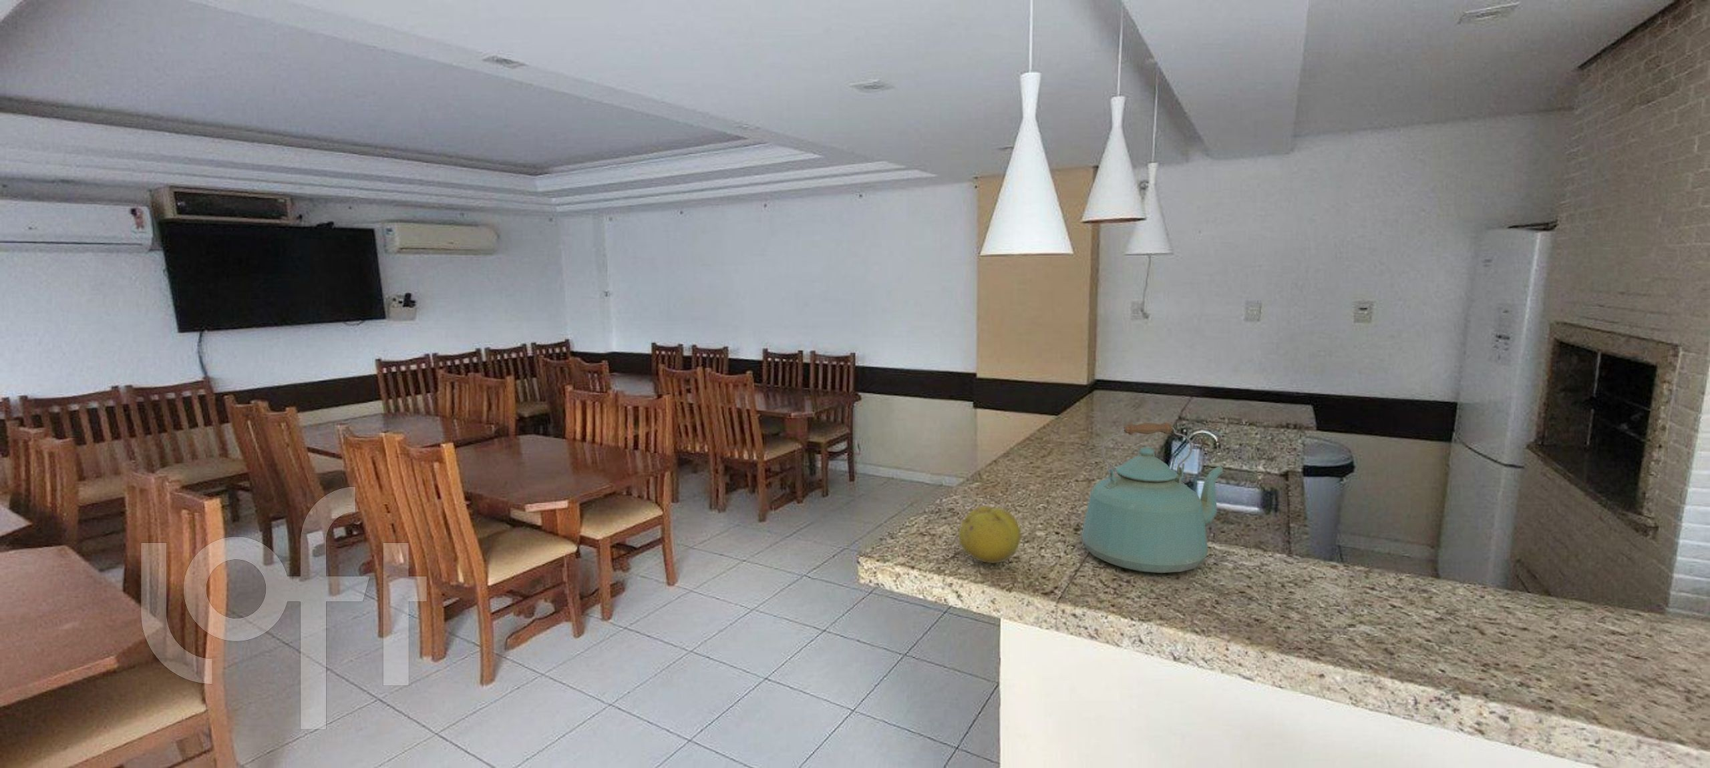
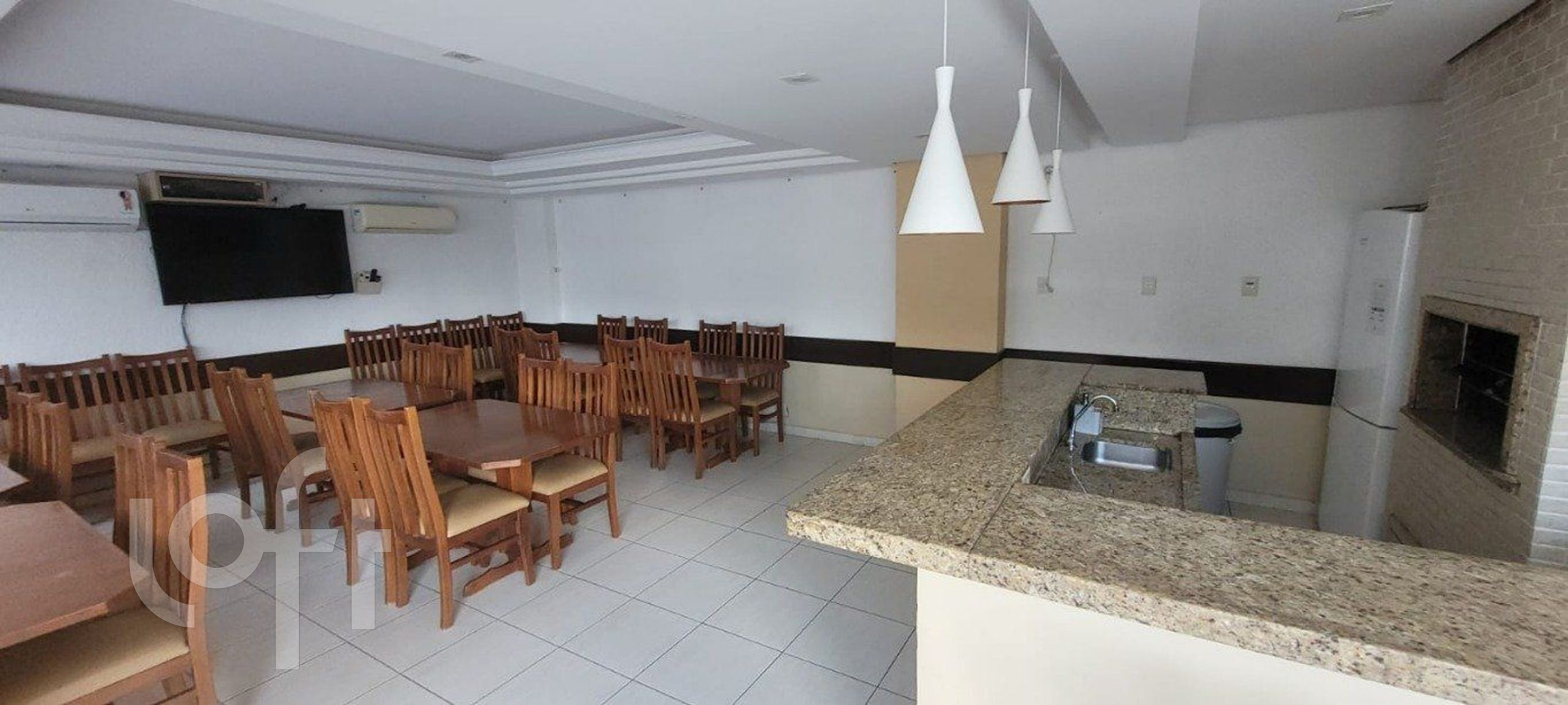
- fruit (989, 535)
- kettle (1156, 489)
